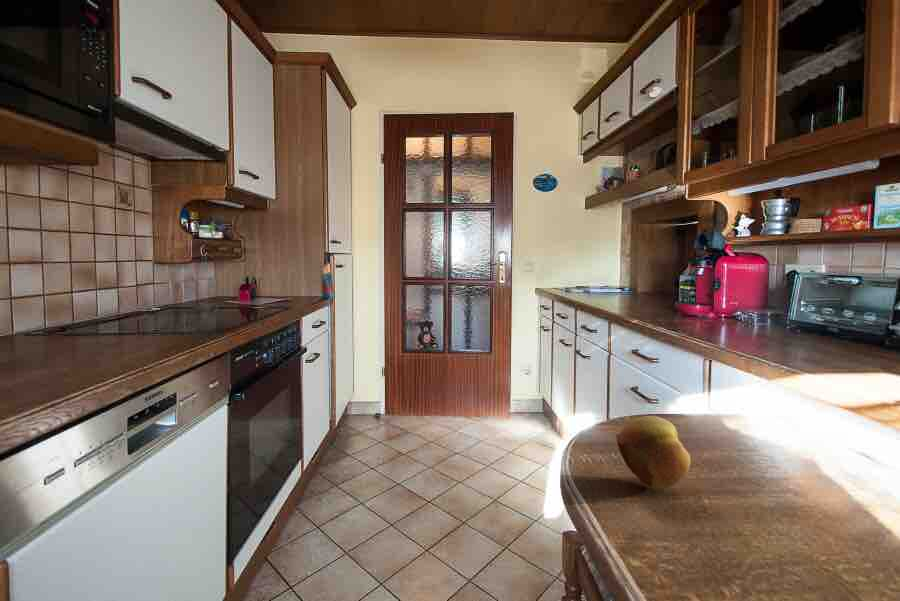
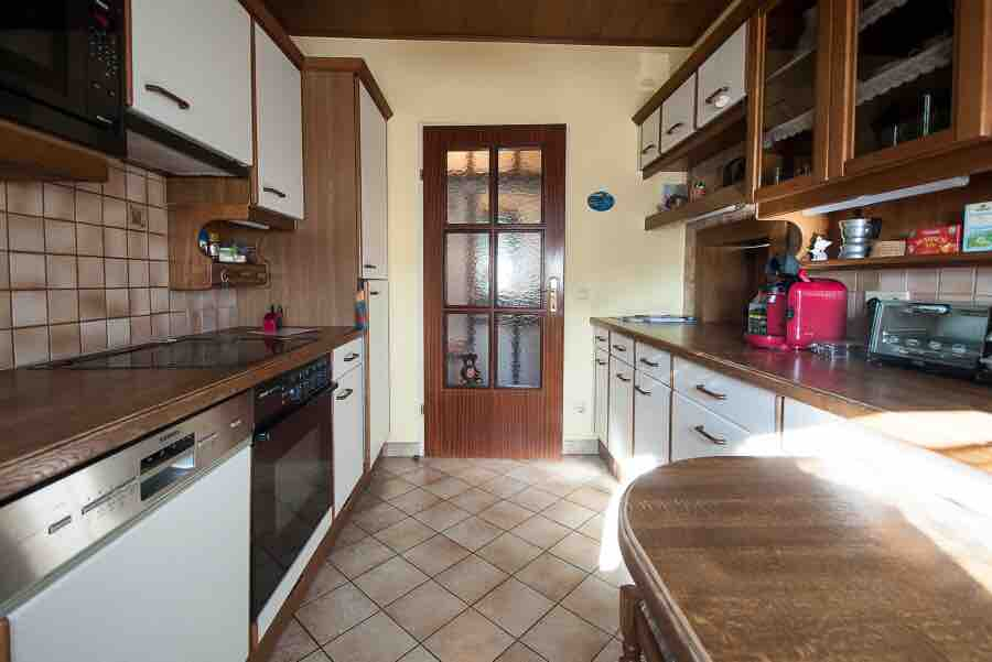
- fruit (652, 451)
